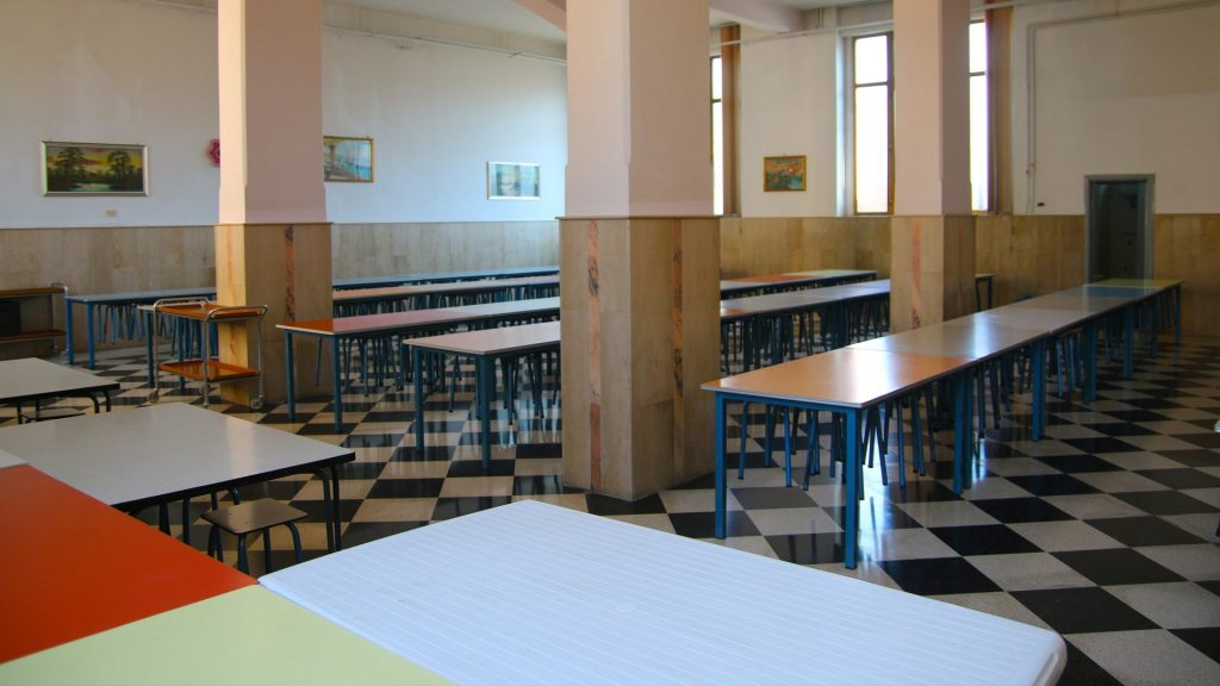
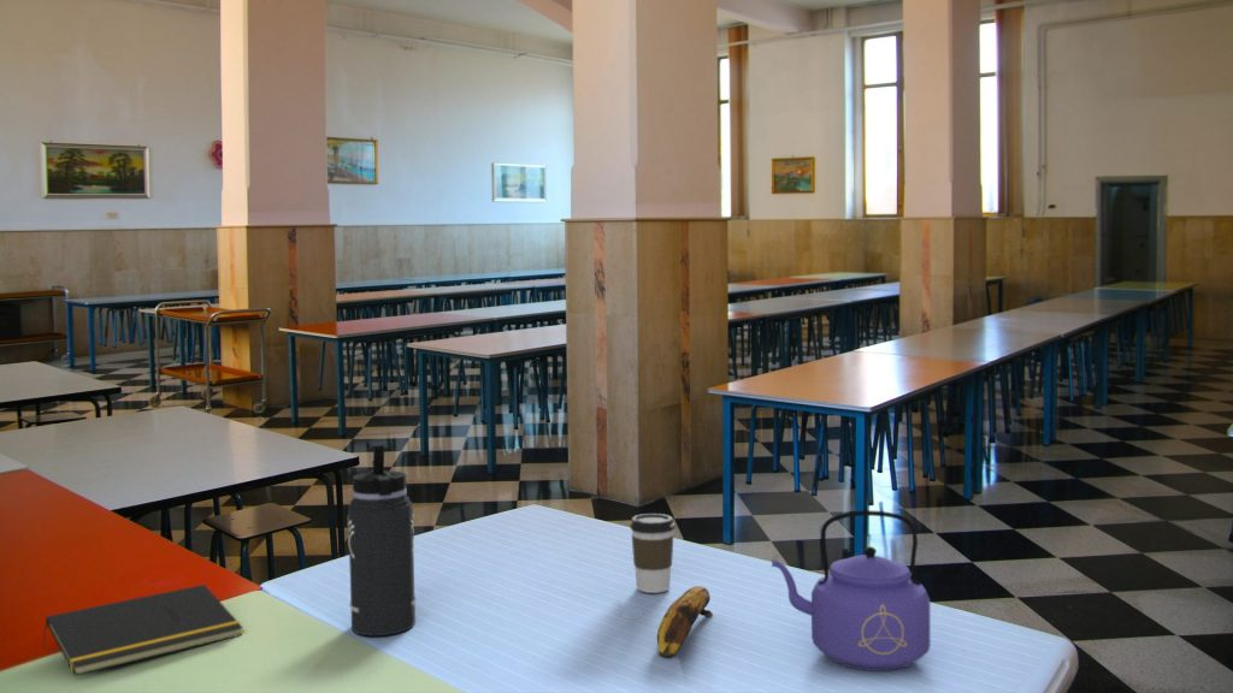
+ kettle (849, 582)
+ coffee cup (653, 552)
+ notepad (144, 626)
+ thermos bottle (382, 537)
+ banana (685, 612)
